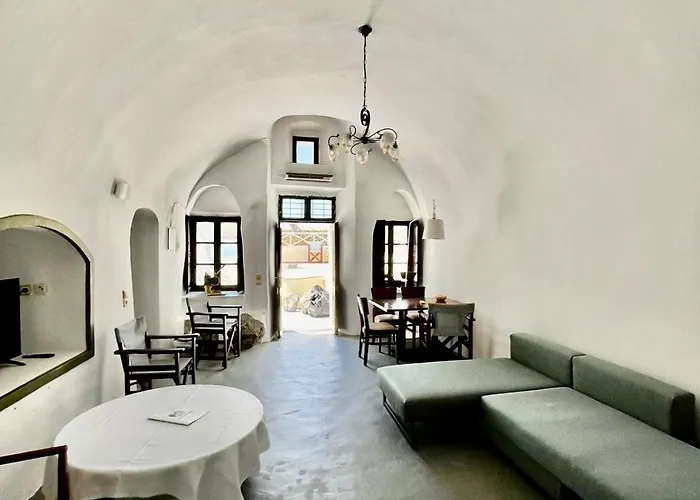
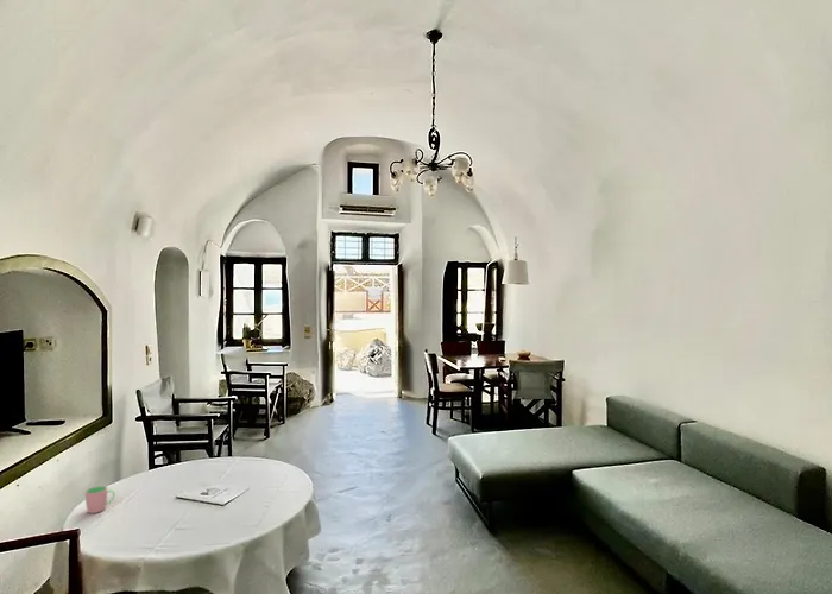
+ cup (100, 499)
